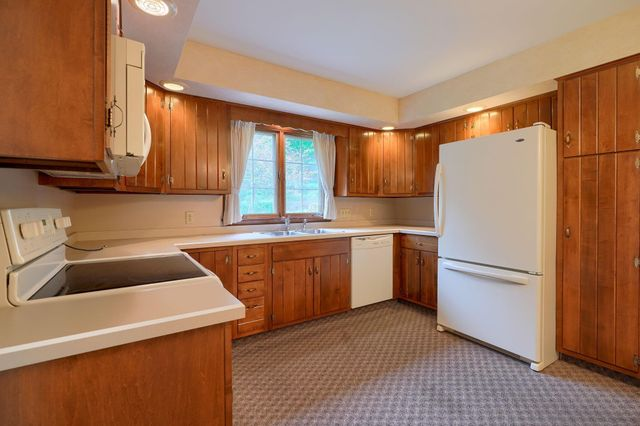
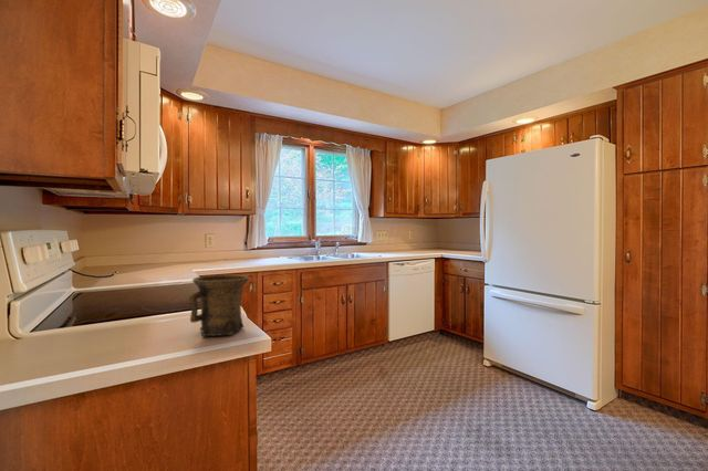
+ mug (221, 304)
